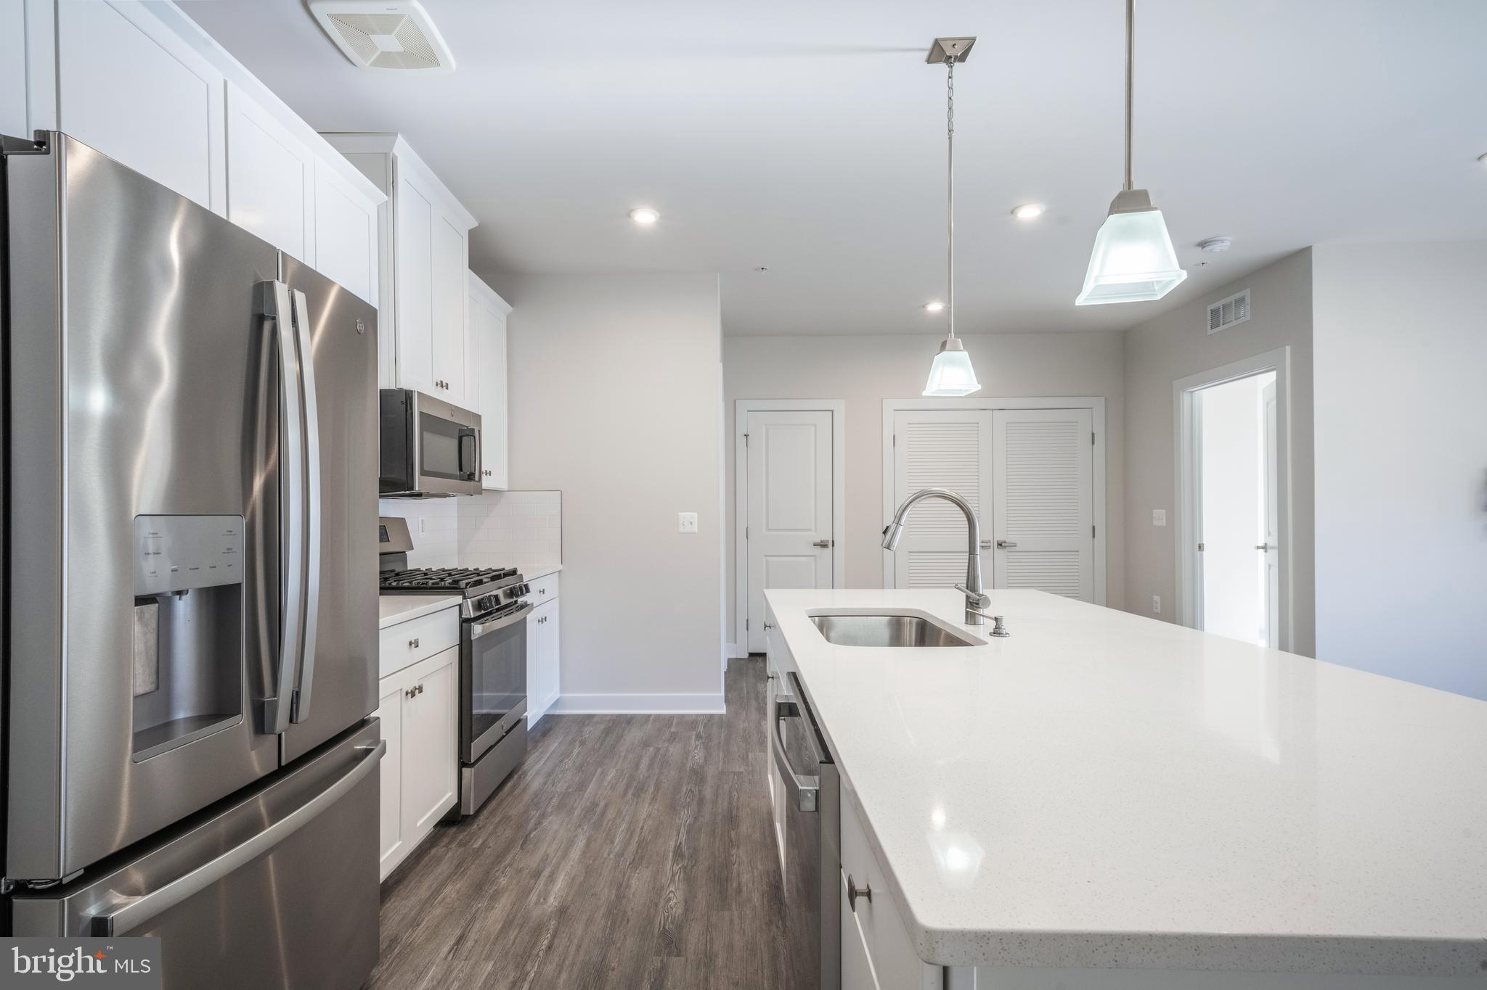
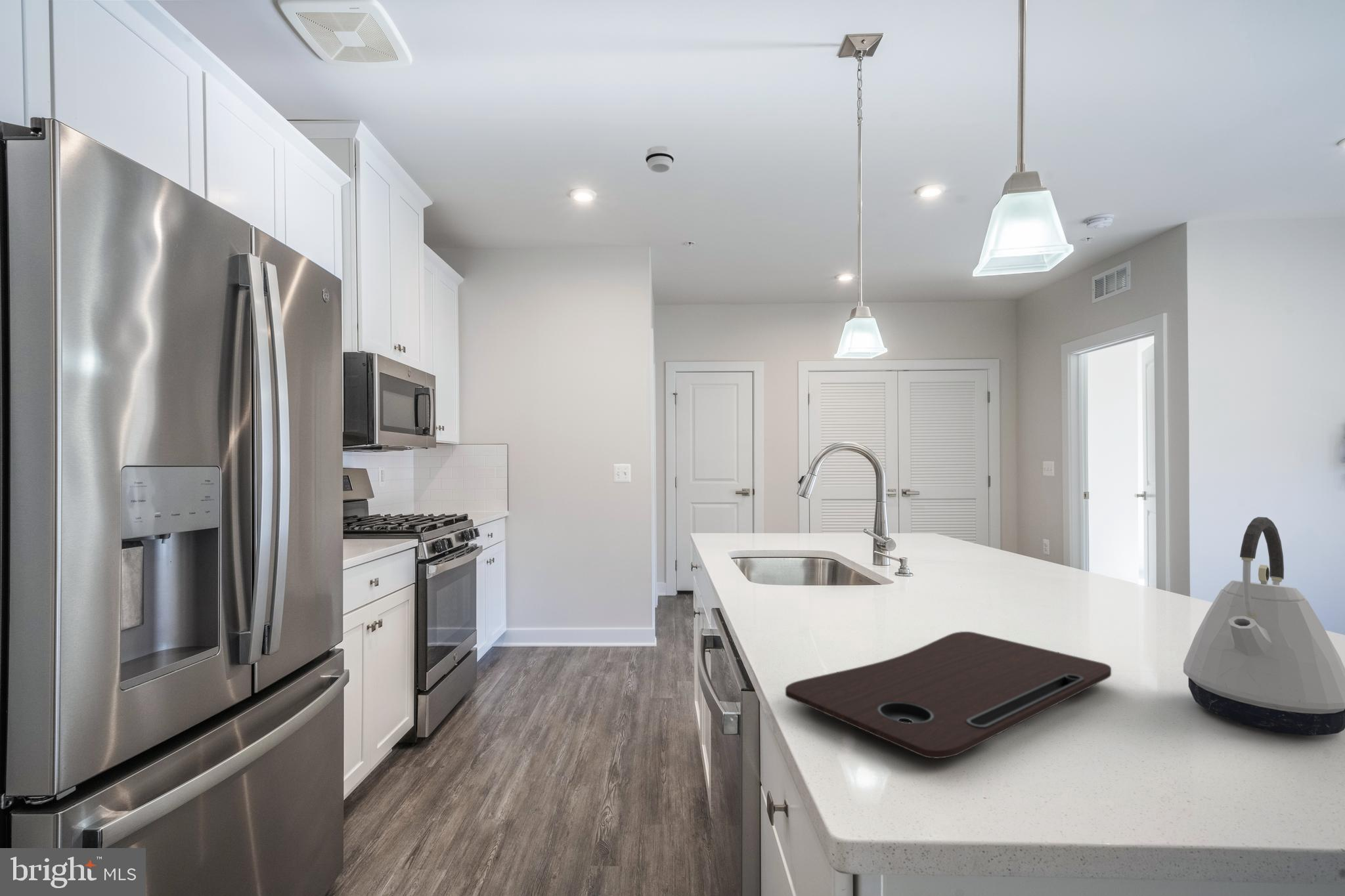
+ kettle (1262, 617)
+ cutting board (955, 685)
+ smoke detector (659, 160)
